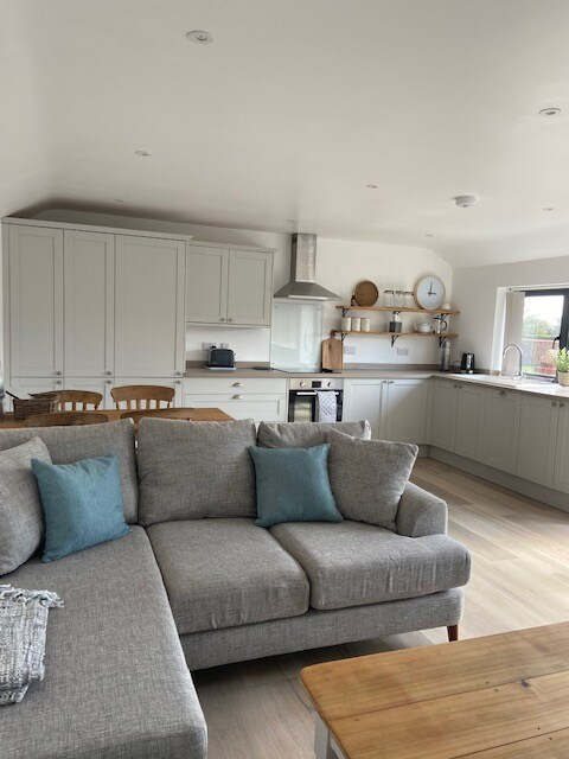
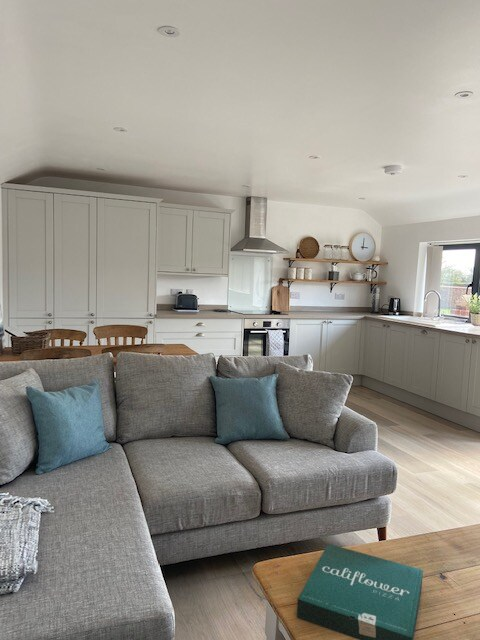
+ pizza box (363, 592)
